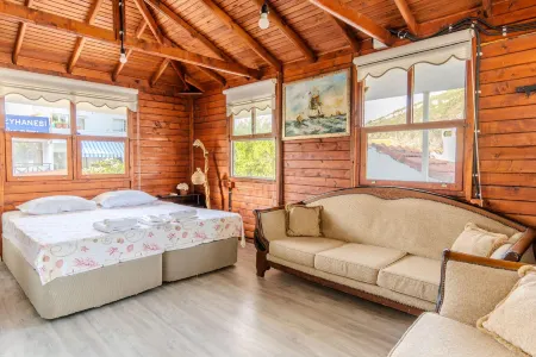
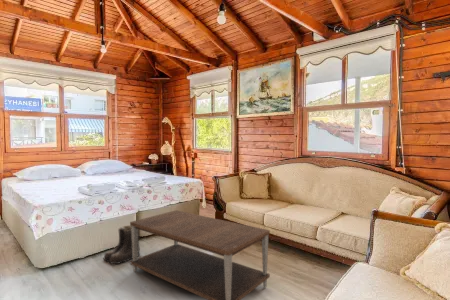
+ boots (122, 243)
+ coffee table (196, 252)
